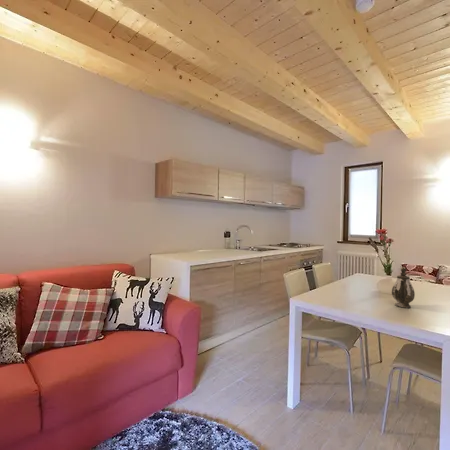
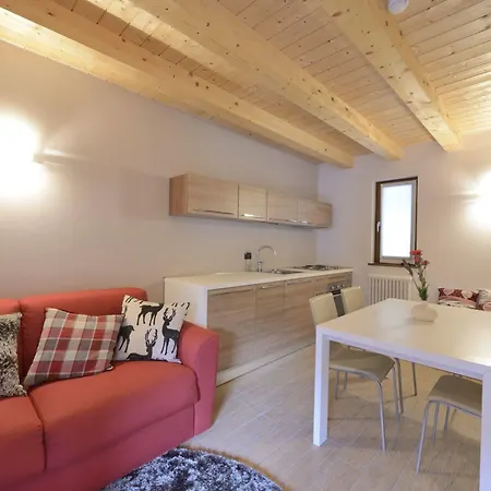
- teapot (403, 286)
